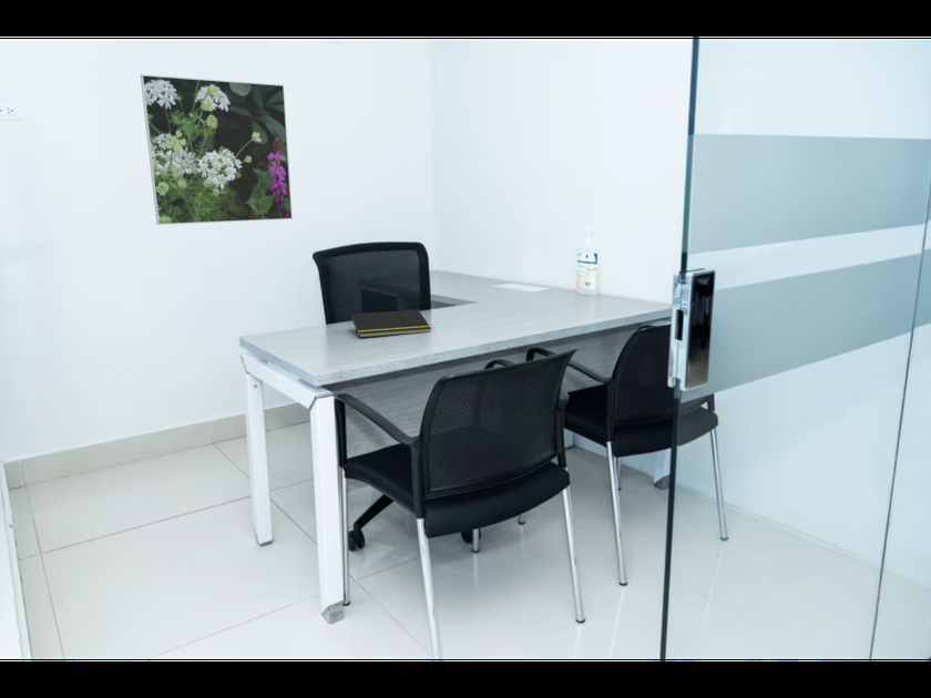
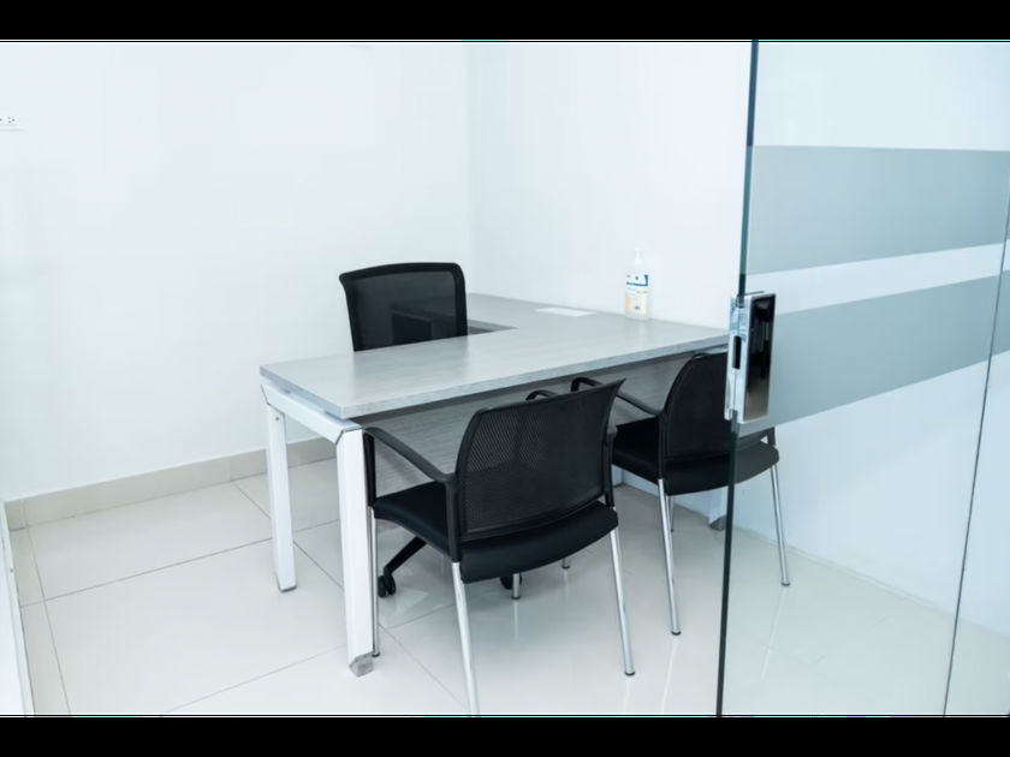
- notepad (390, 322)
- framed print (222, 152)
